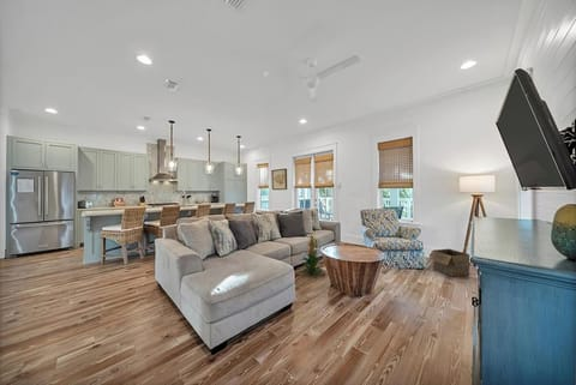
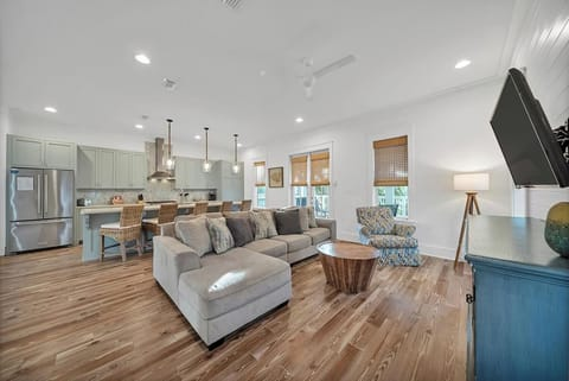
- box (449, 260)
- indoor plant (311, 252)
